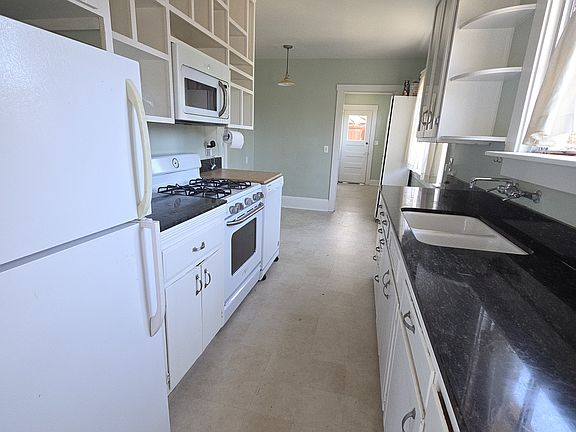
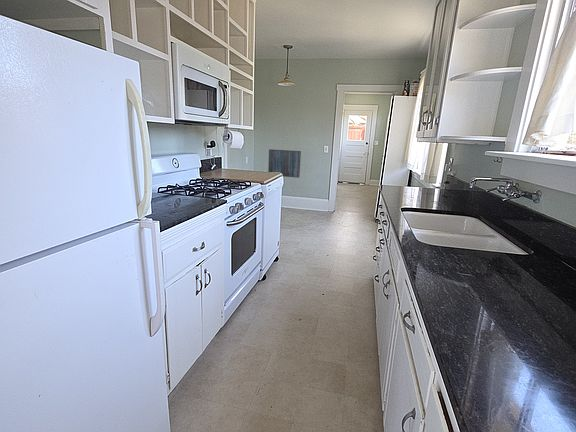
+ wall art (284, 163)
